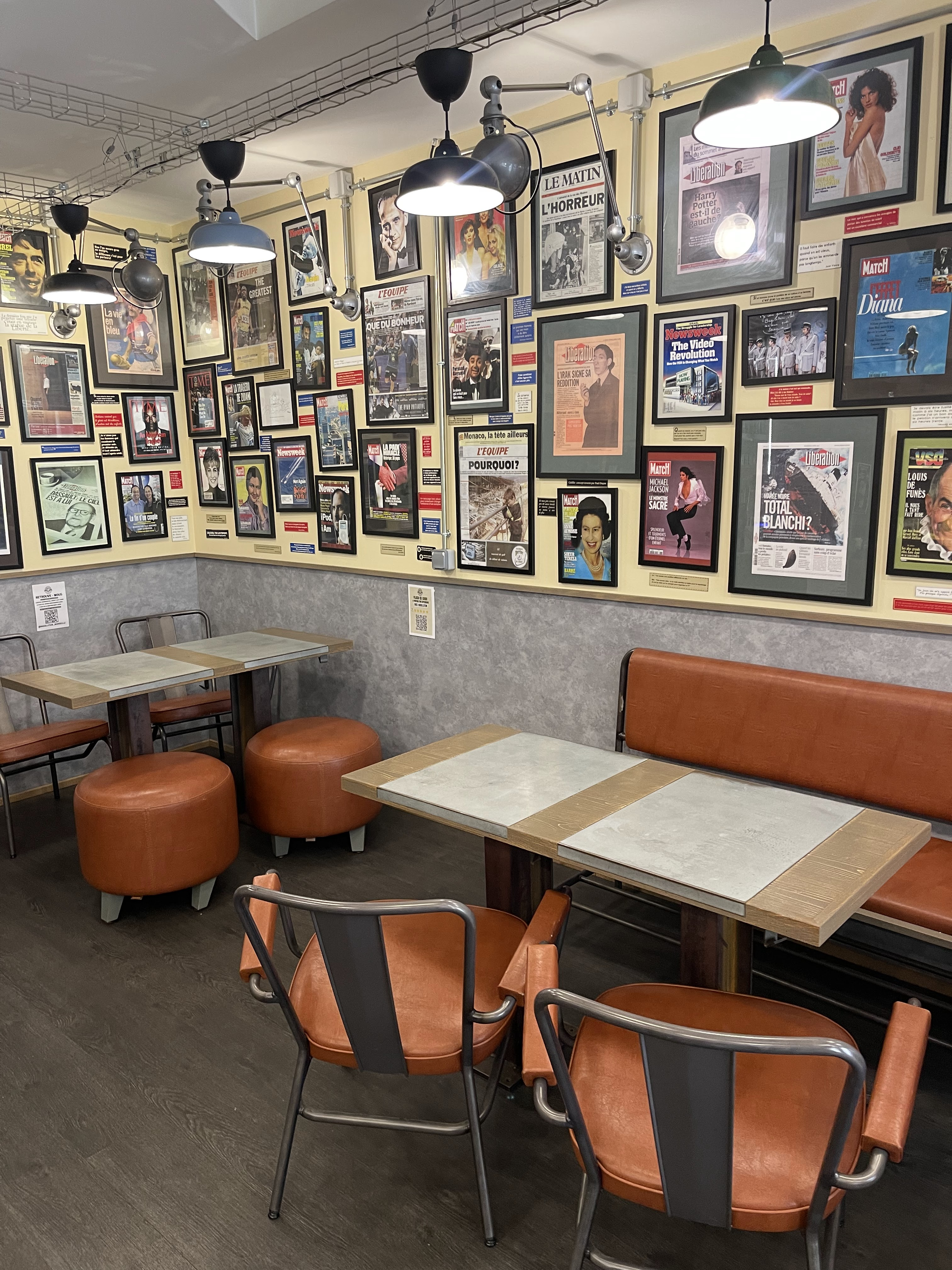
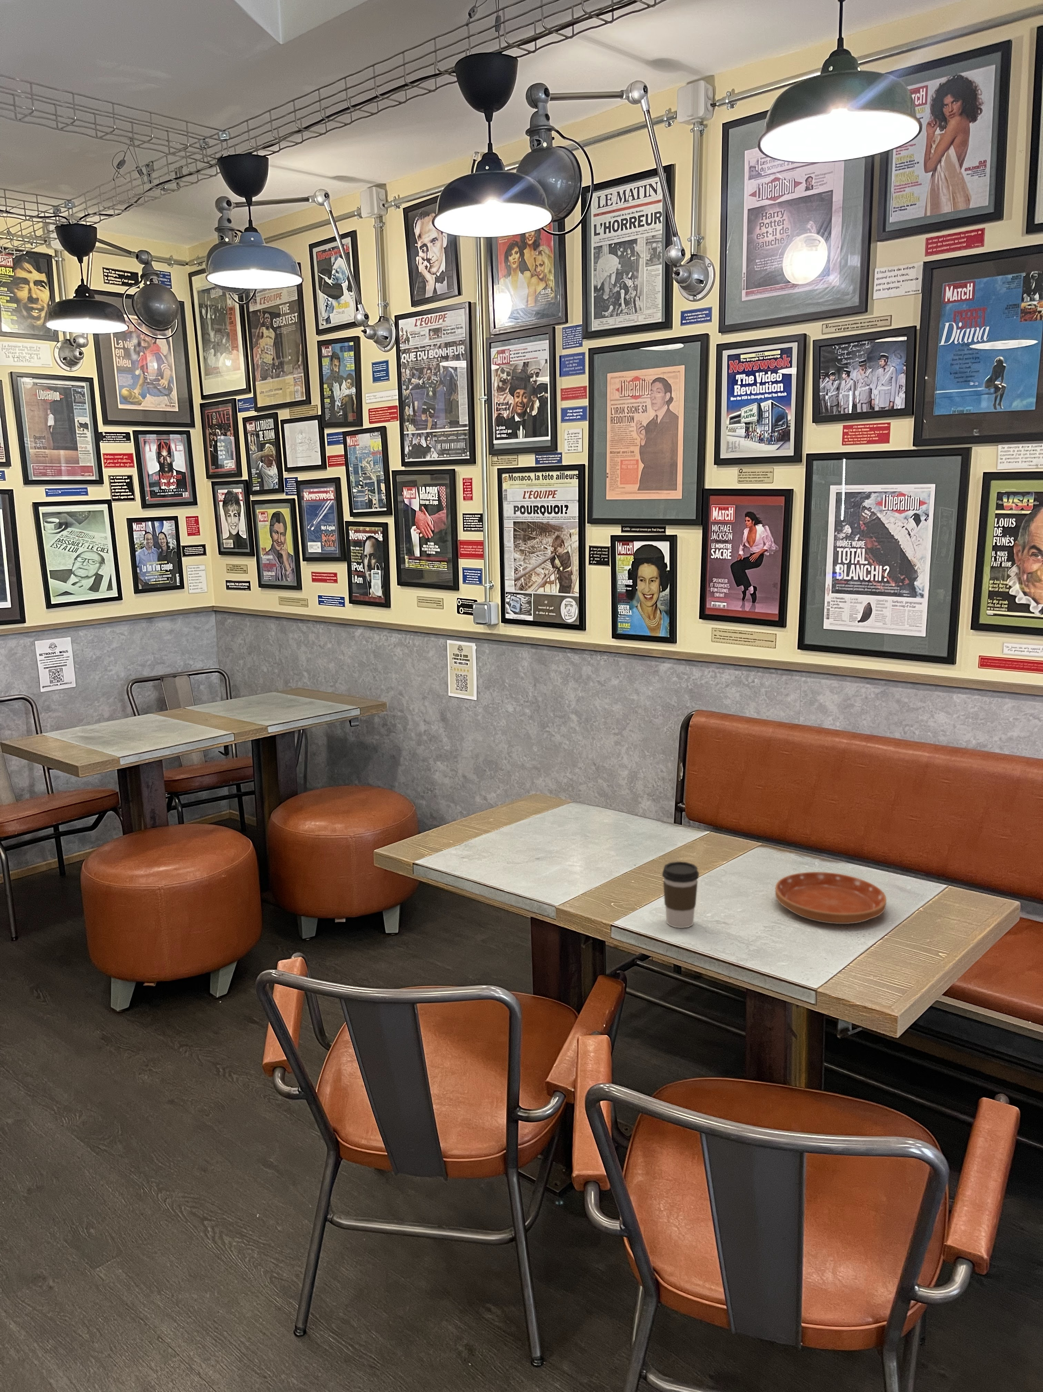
+ saucer (829, 899)
+ coffee cup (680, 894)
